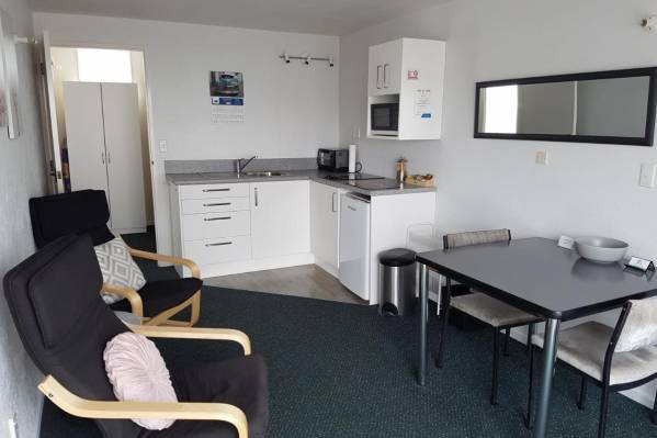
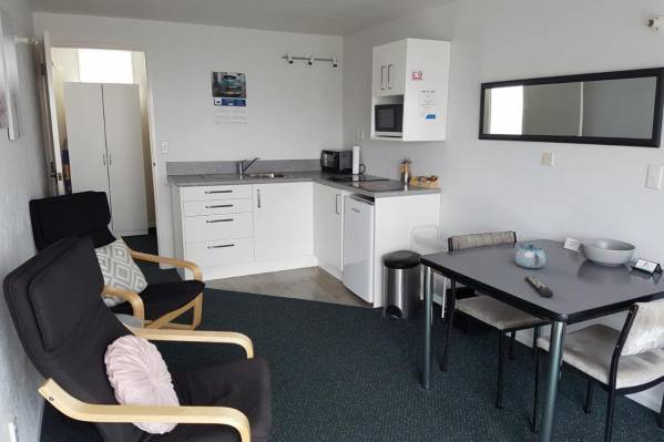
+ remote control (538, 286)
+ chinaware (530, 255)
